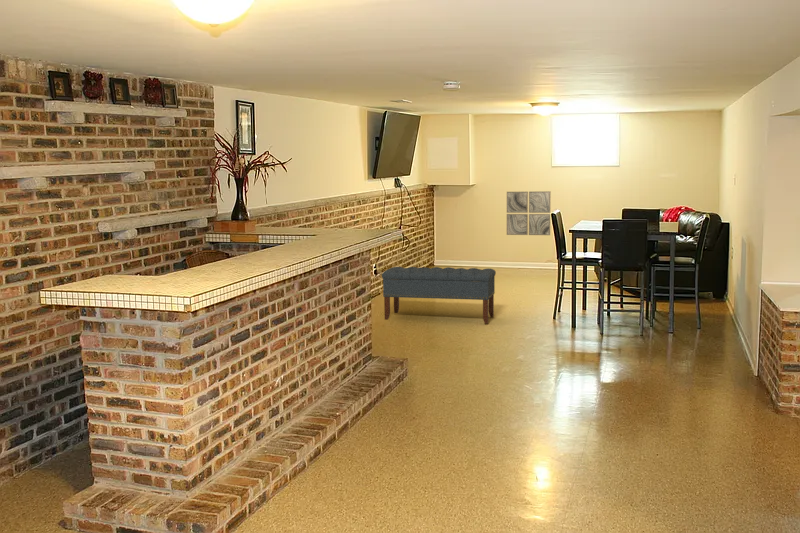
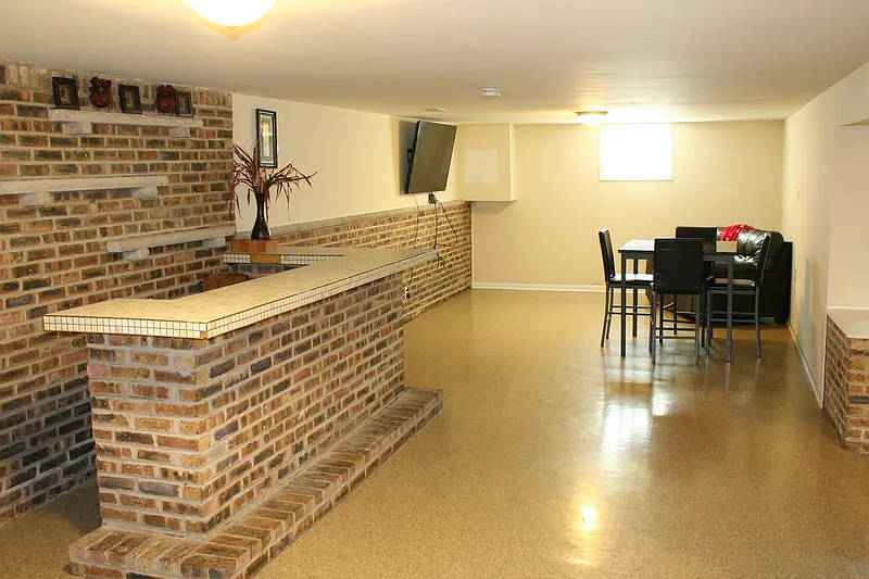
- wall art (527, 212)
- bench (439, 293)
